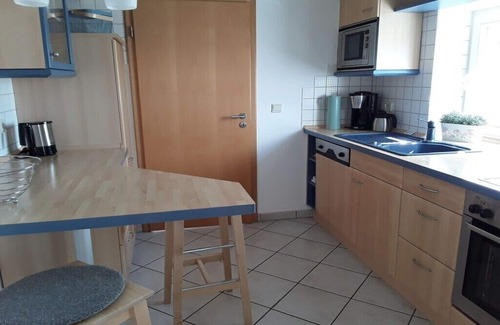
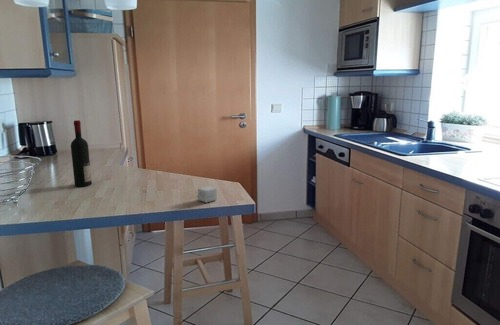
+ small box (207, 194)
+ alcohol (80, 153)
